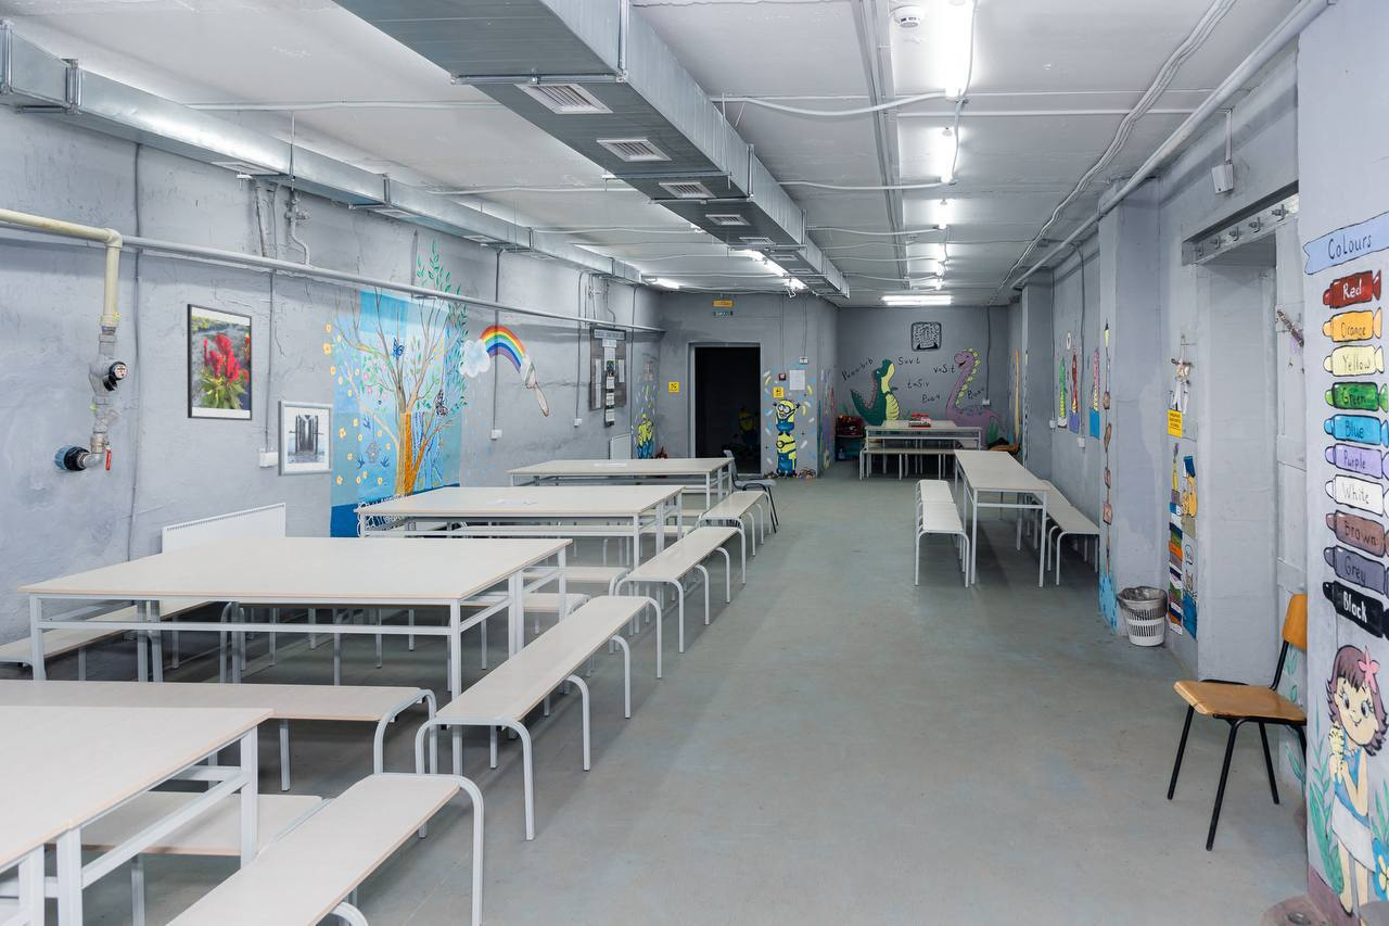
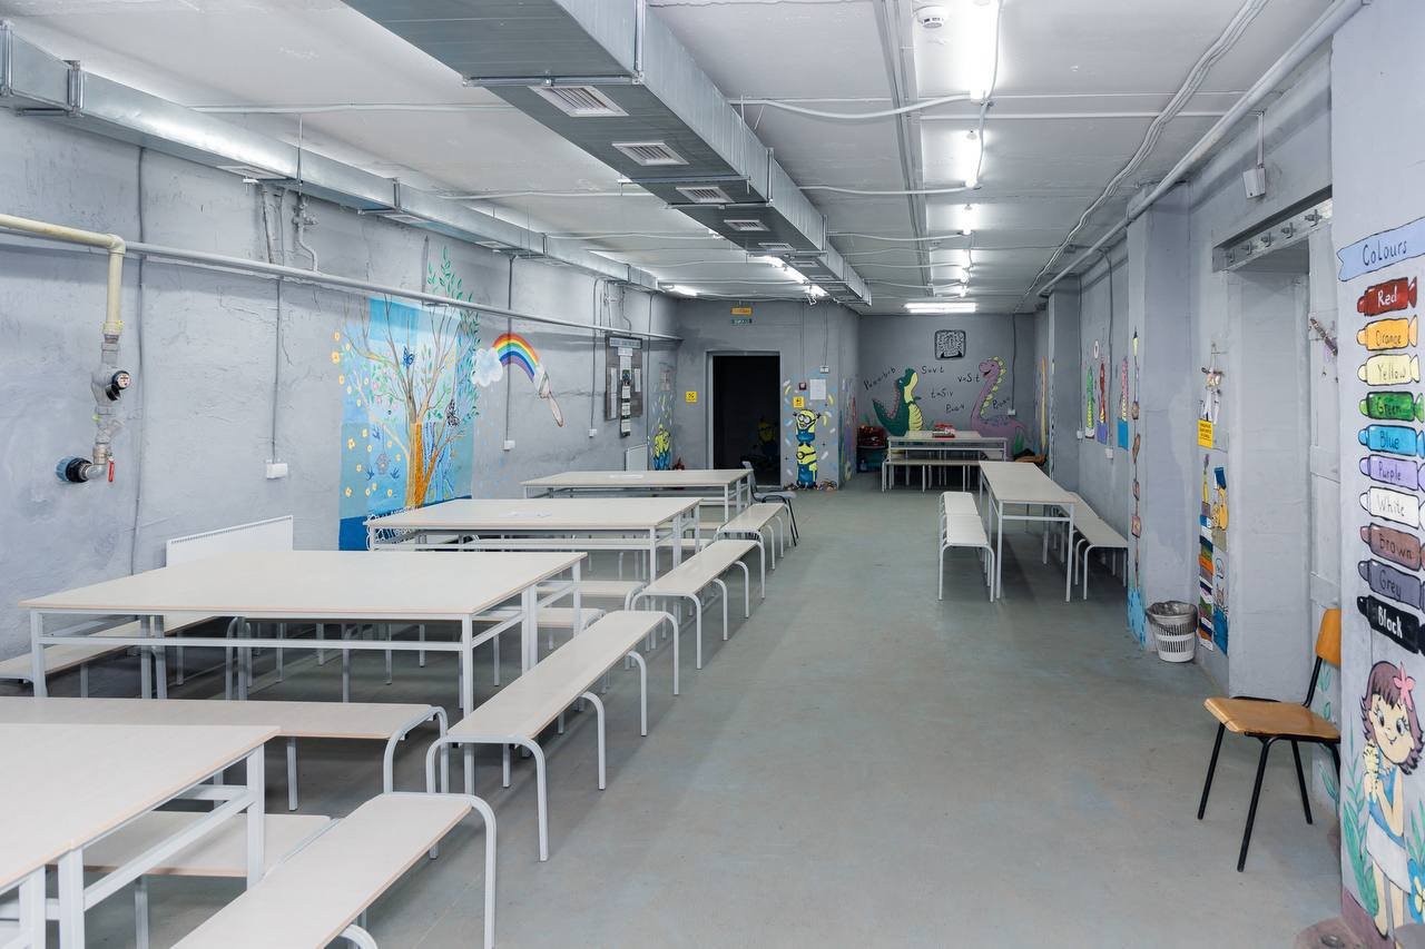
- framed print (220, 365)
- wall art (306, 439)
